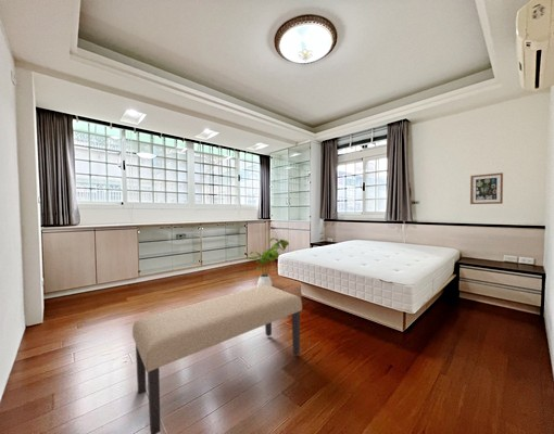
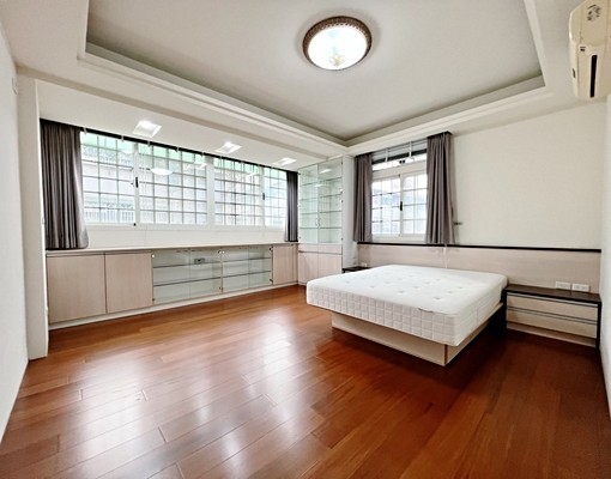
- bench (226, 336)
- house plant (270, 263)
- wall art (486, 189)
